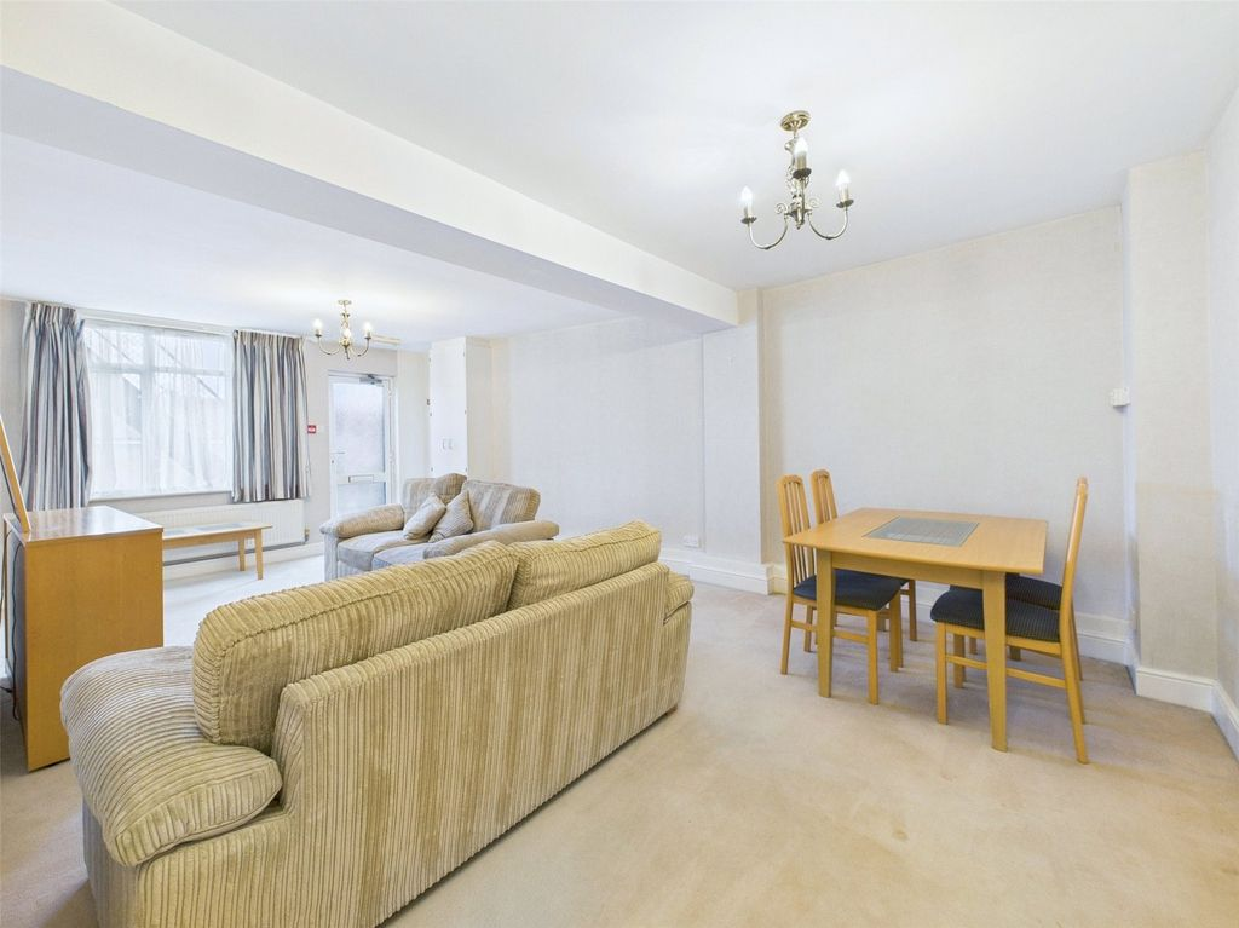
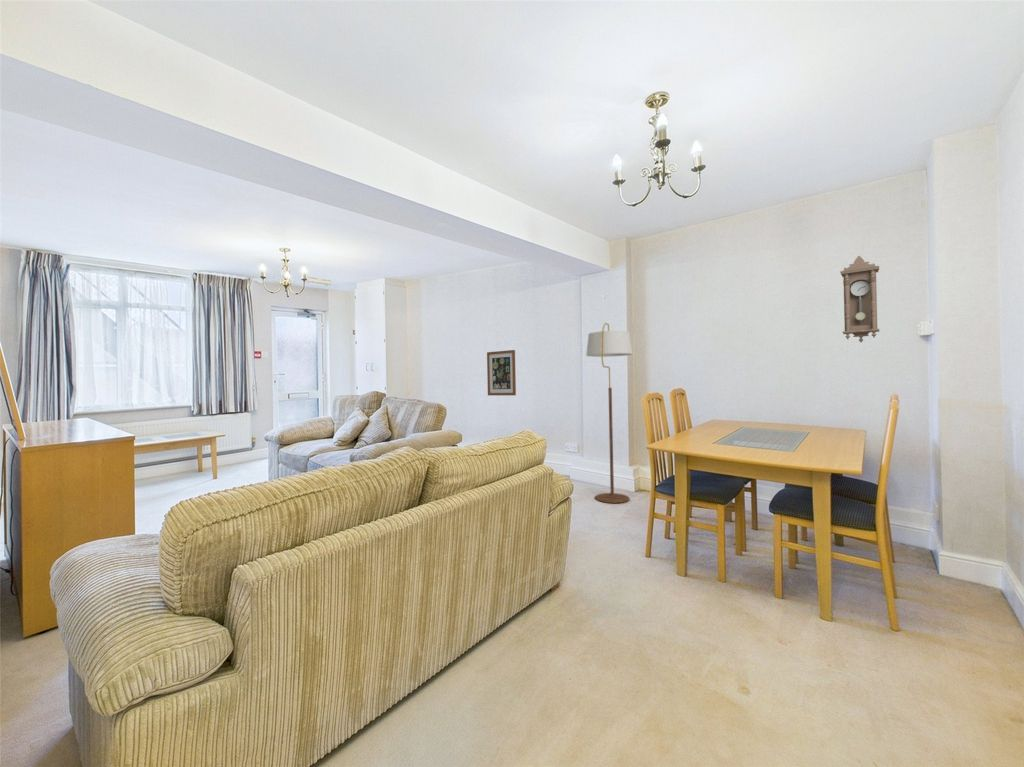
+ floor lamp (609, 411)
+ wall art (501, 373)
+ pendulum clock (860, 299)
